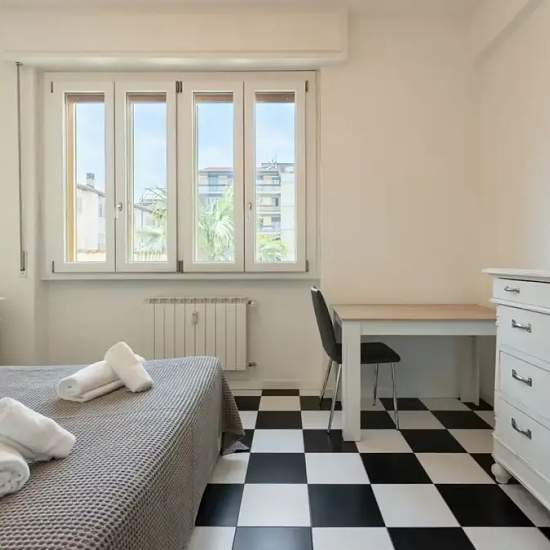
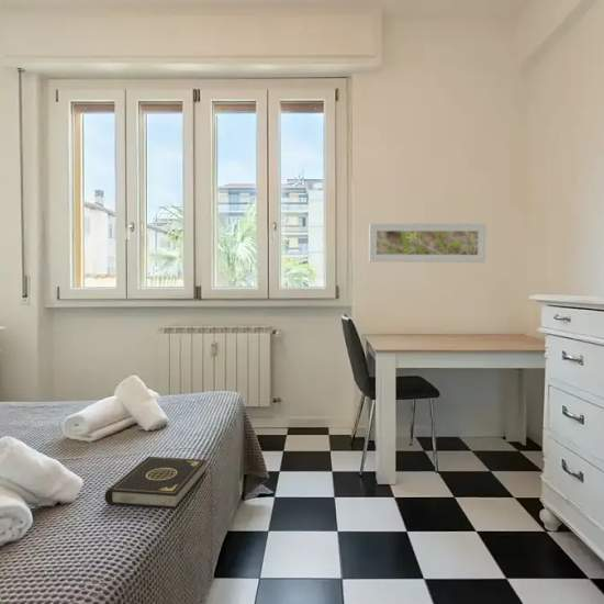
+ book (159, 480)
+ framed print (426, 243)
